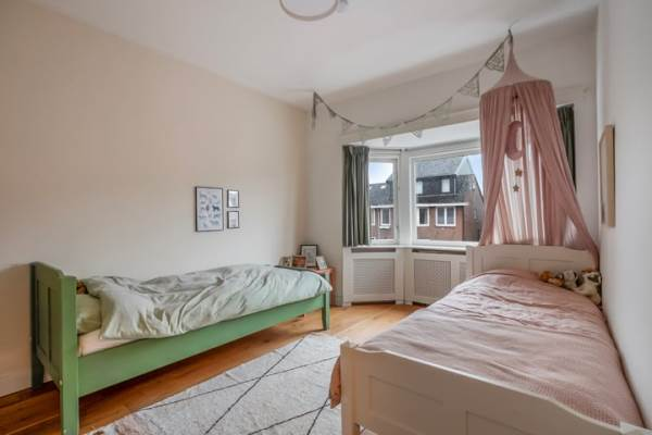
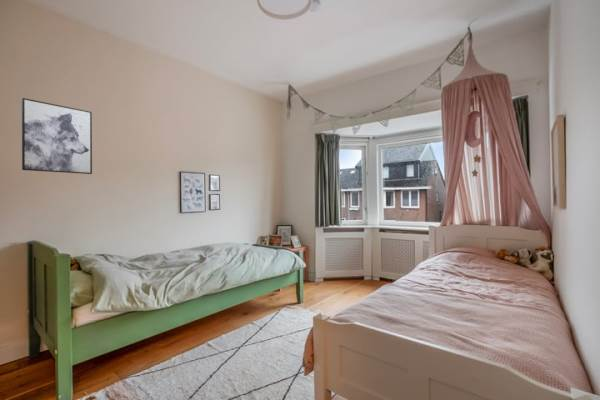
+ wall art (59, 138)
